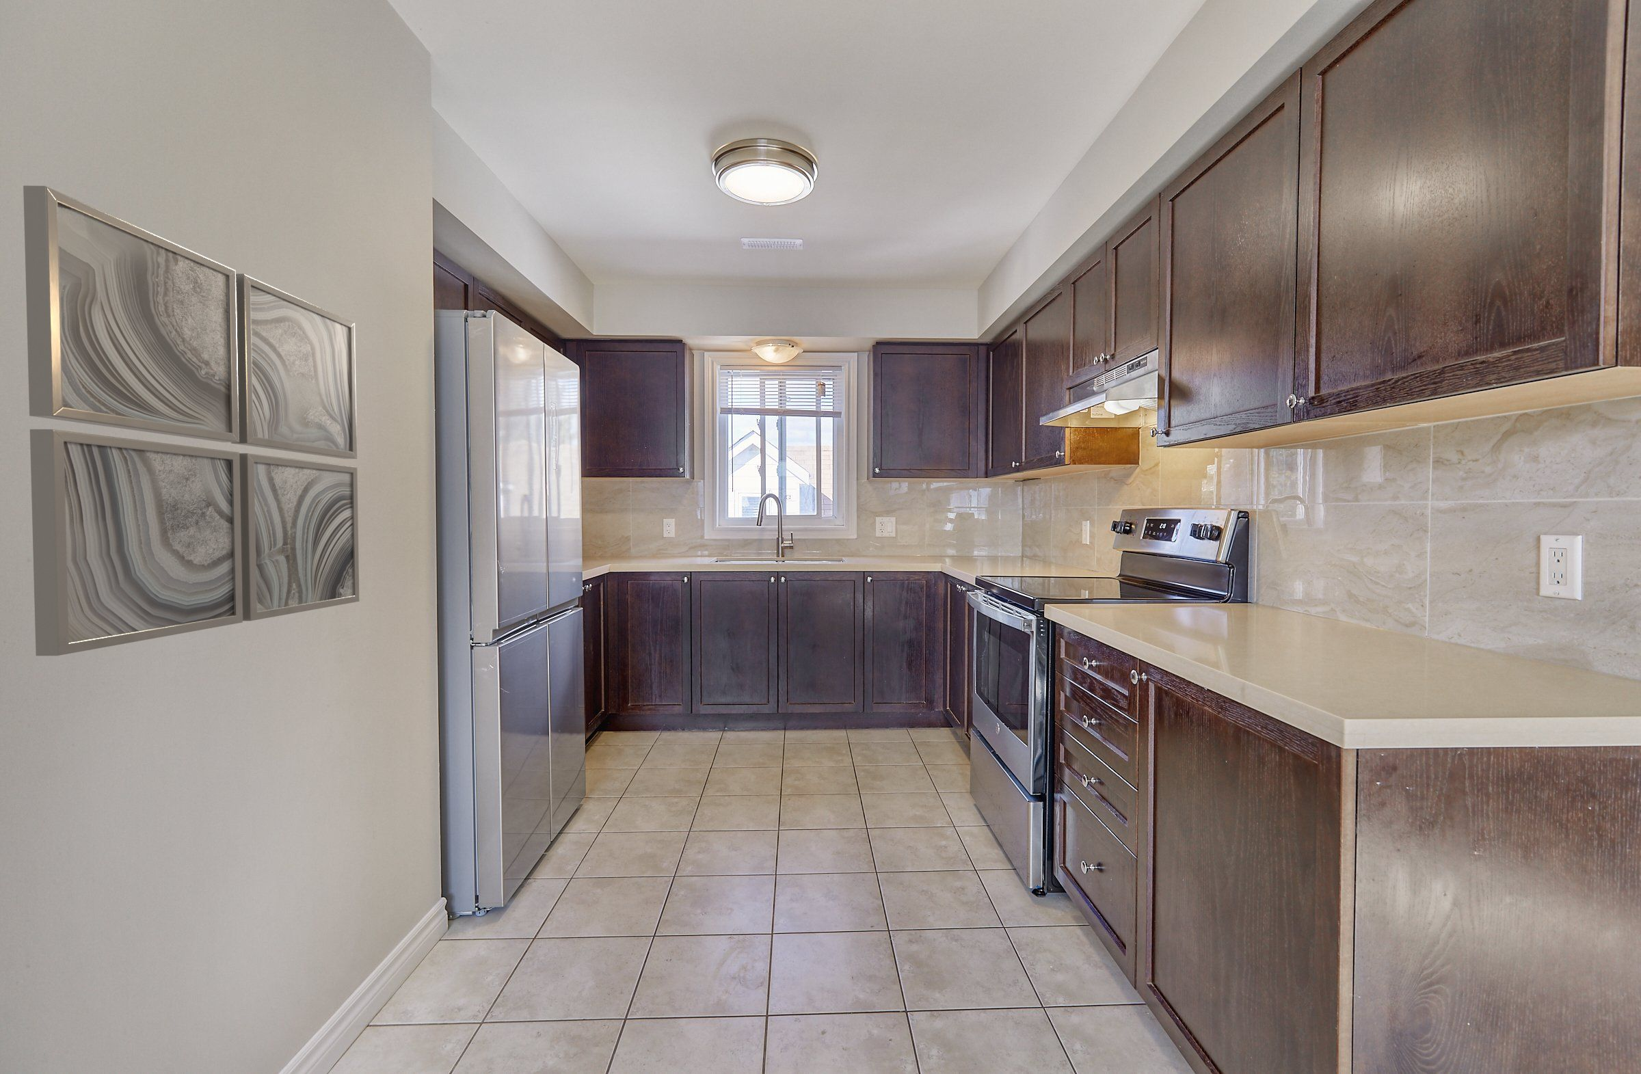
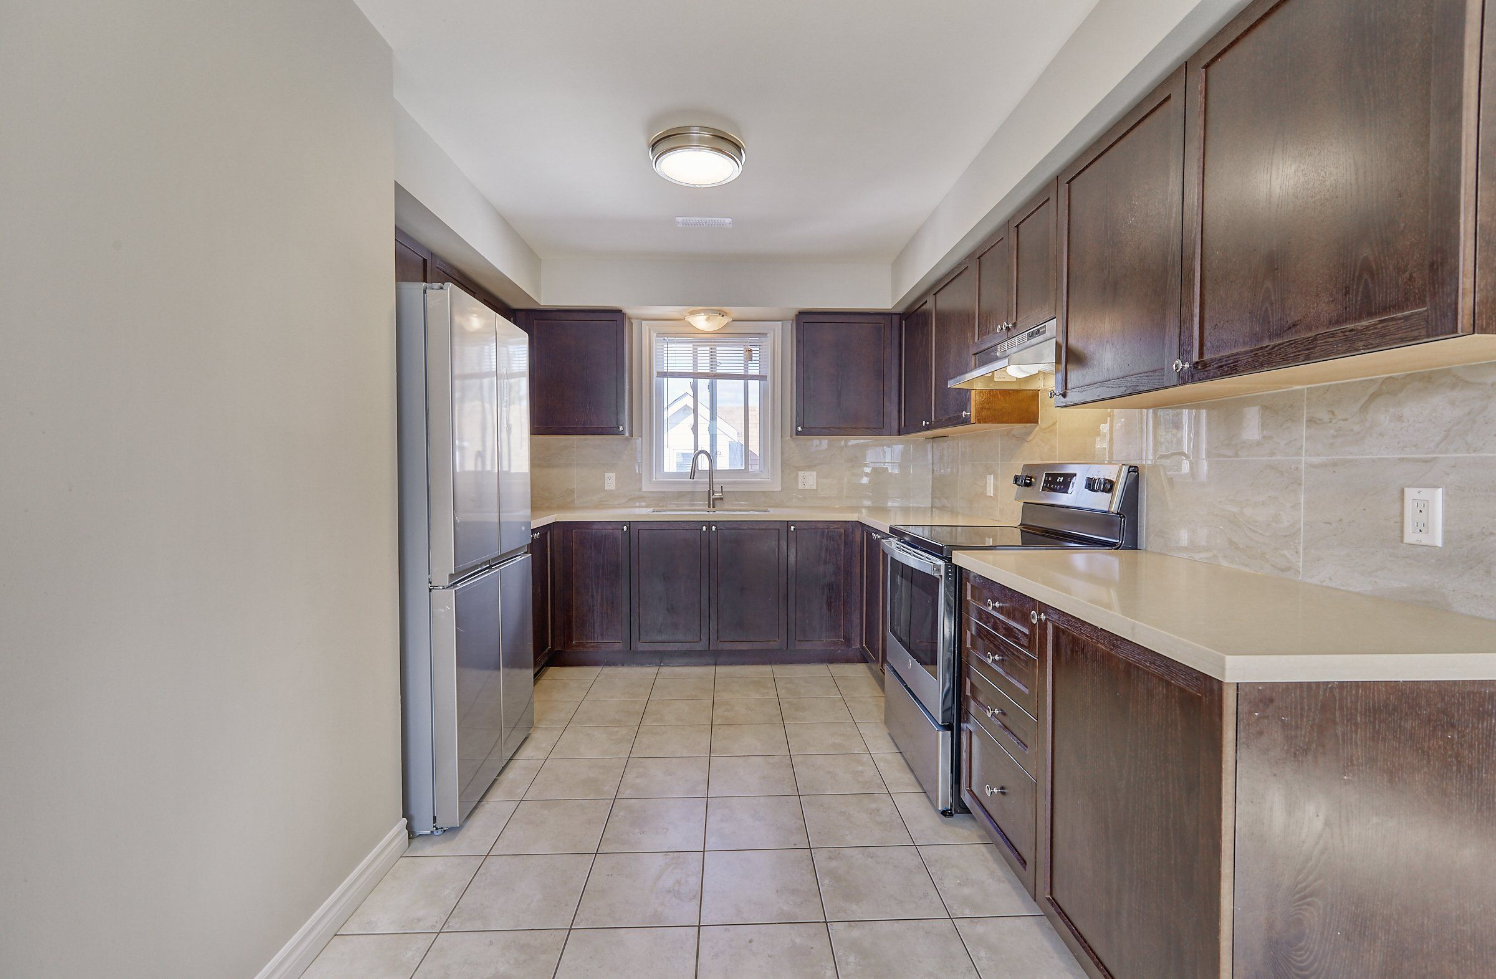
- wall art (236, 444)
